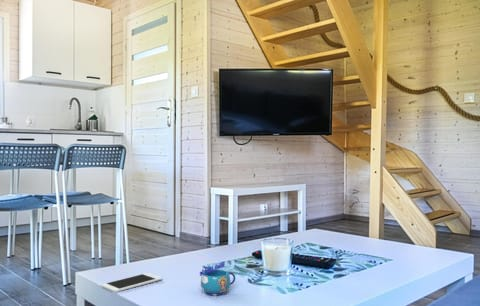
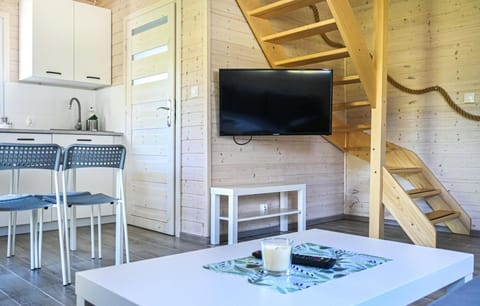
- cell phone (132, 281)
- mug (216, 278)
